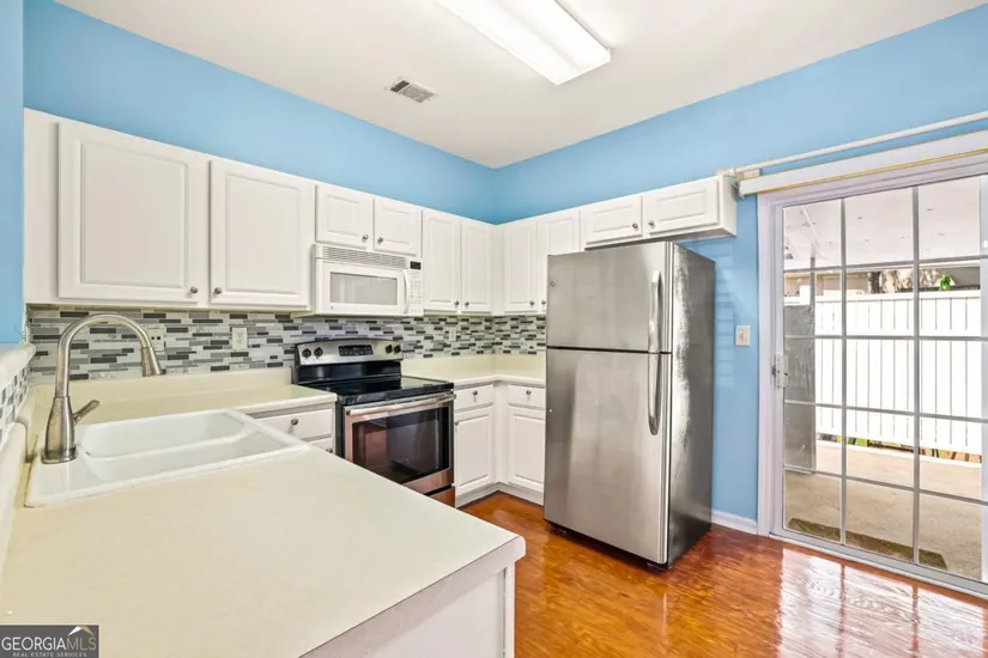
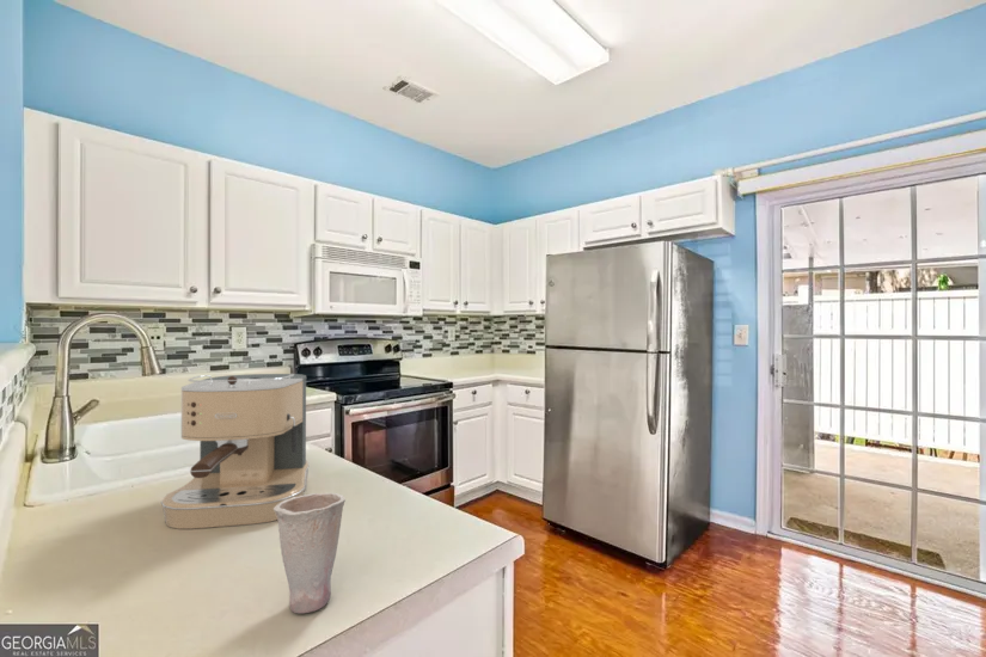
+ cup (310, 548)
+ coffee maker (241, 440)
